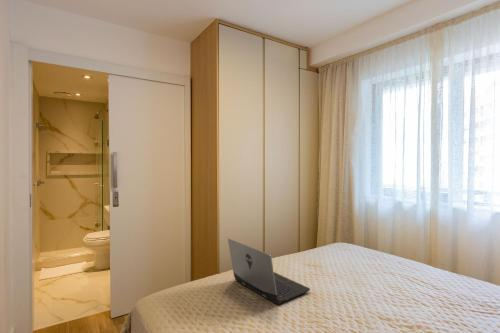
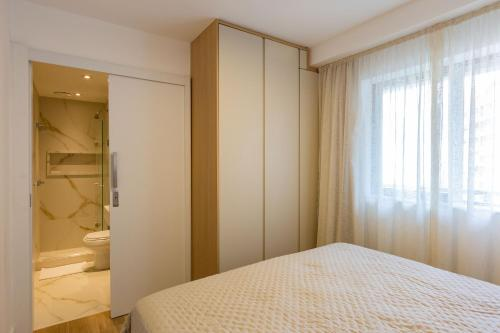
- laptop (267, 264)
